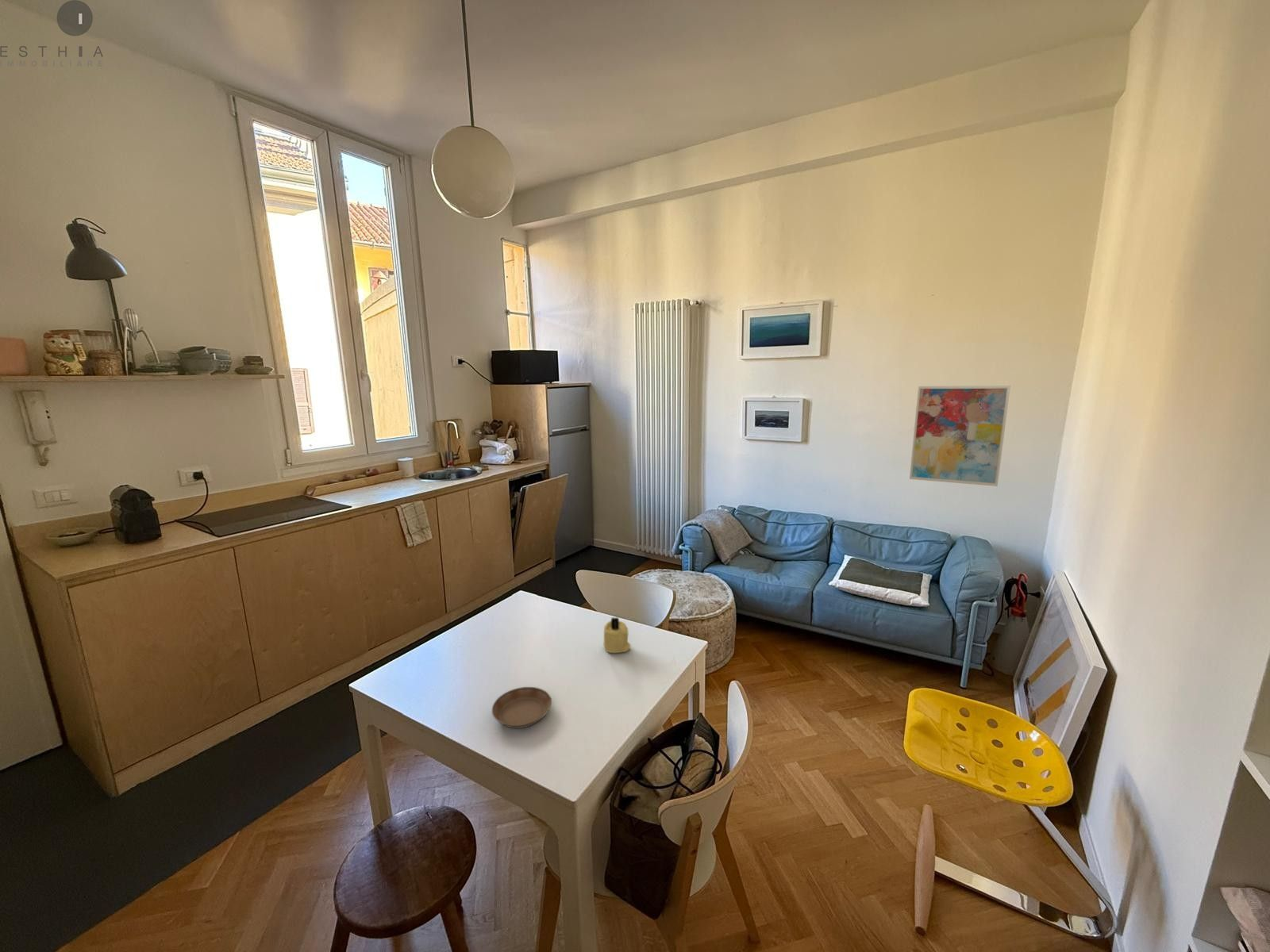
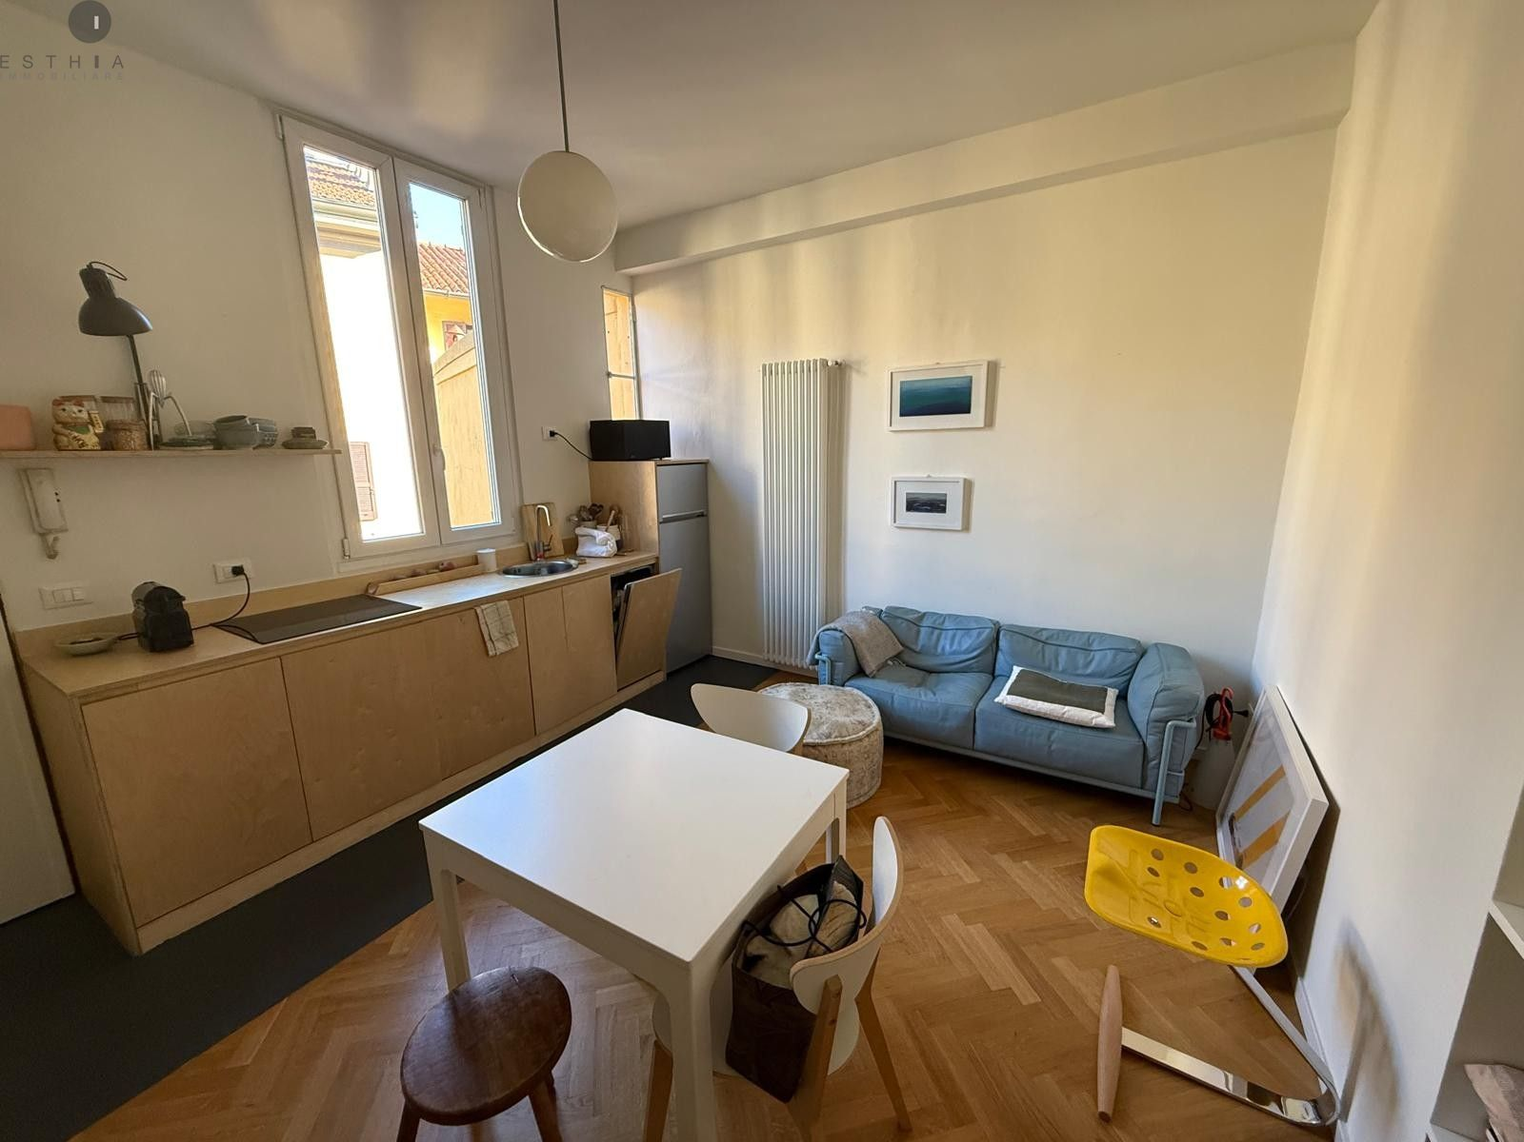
- wall art (956, 435)
- candle (616, 634)
- saucer (522, 708)
